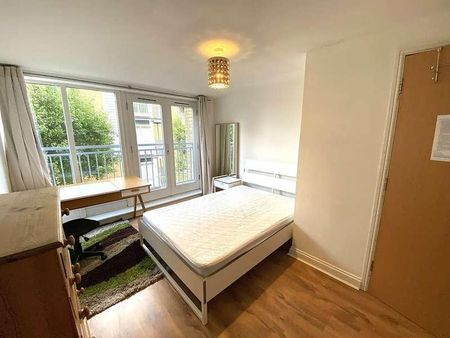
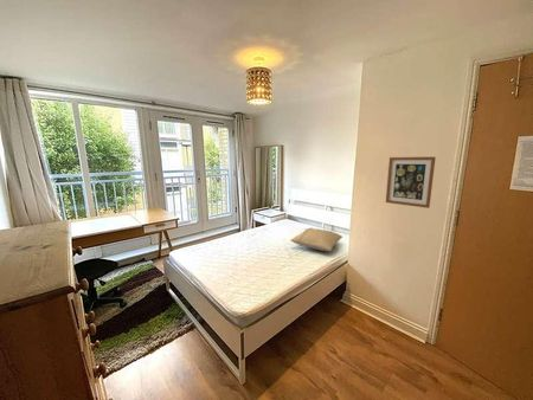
+ pillow (316, 238)
+ wall art (407, 181)
